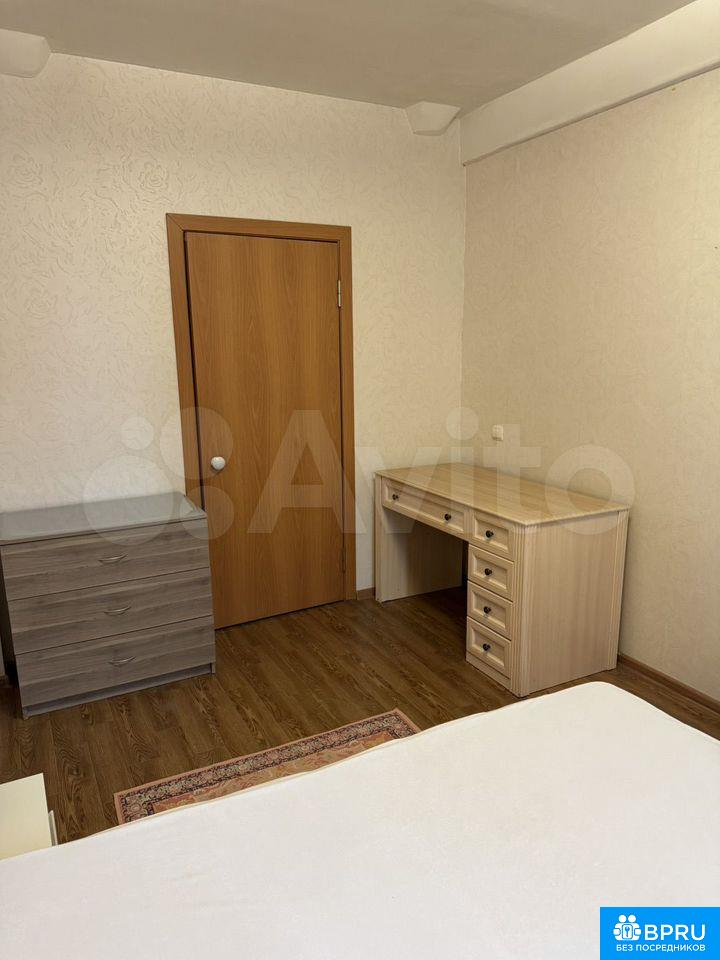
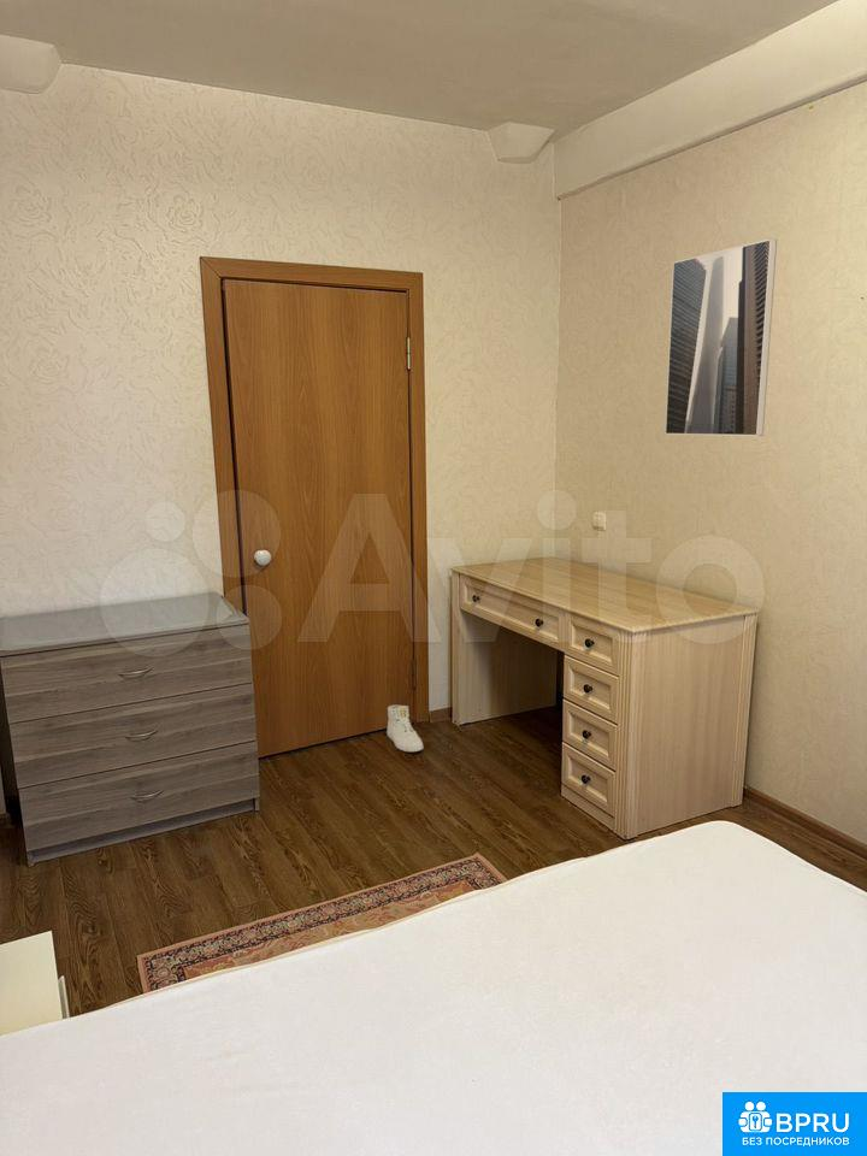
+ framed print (715, 344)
+ sneaker (402, 725)
